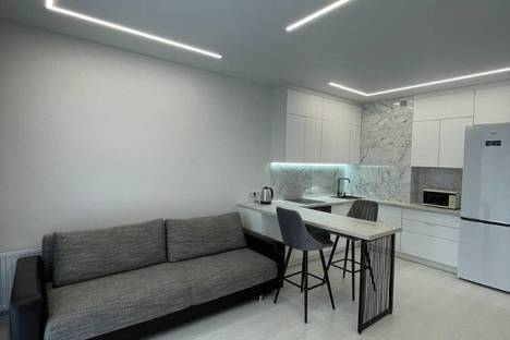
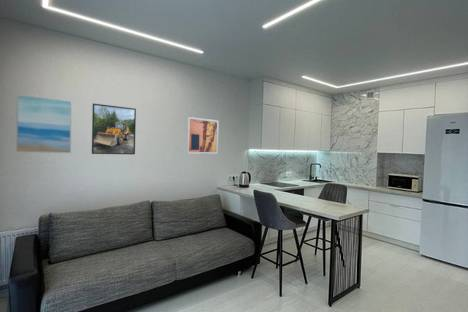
+ wall art (45, 125)
+ wall art (203, 136)
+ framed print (114, 130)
